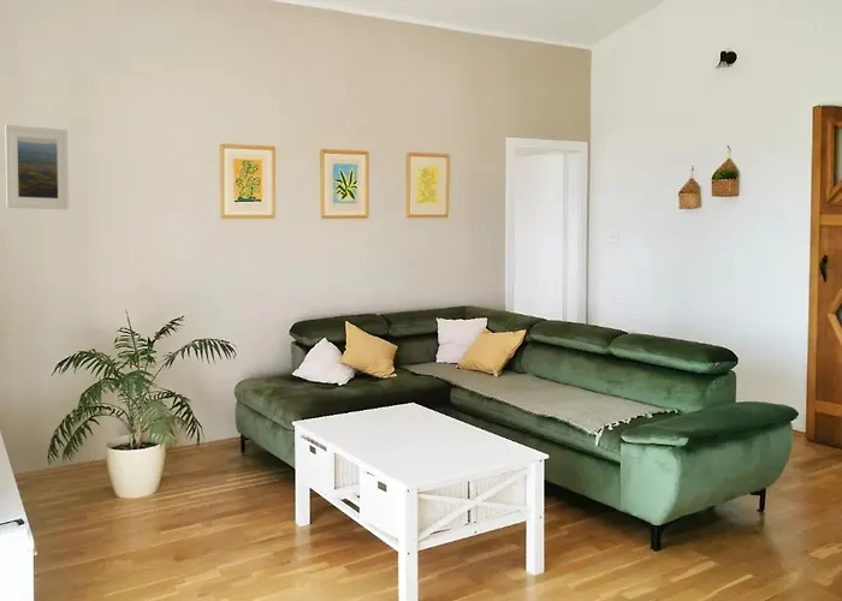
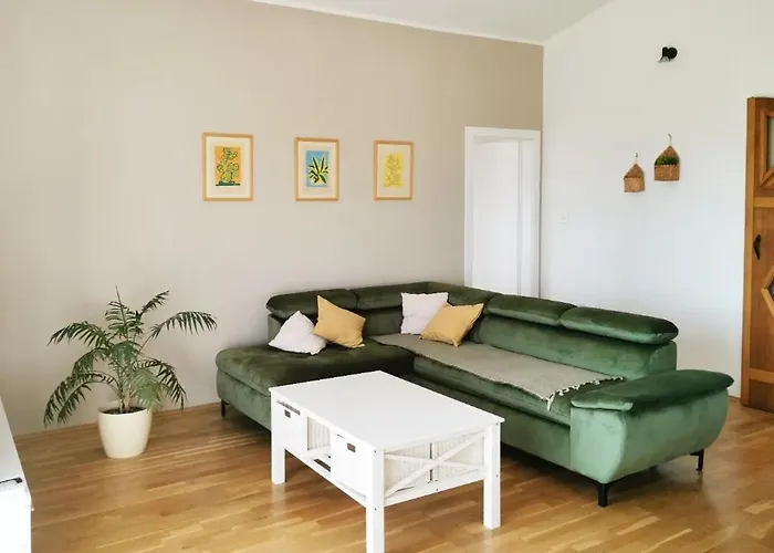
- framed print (37, 167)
